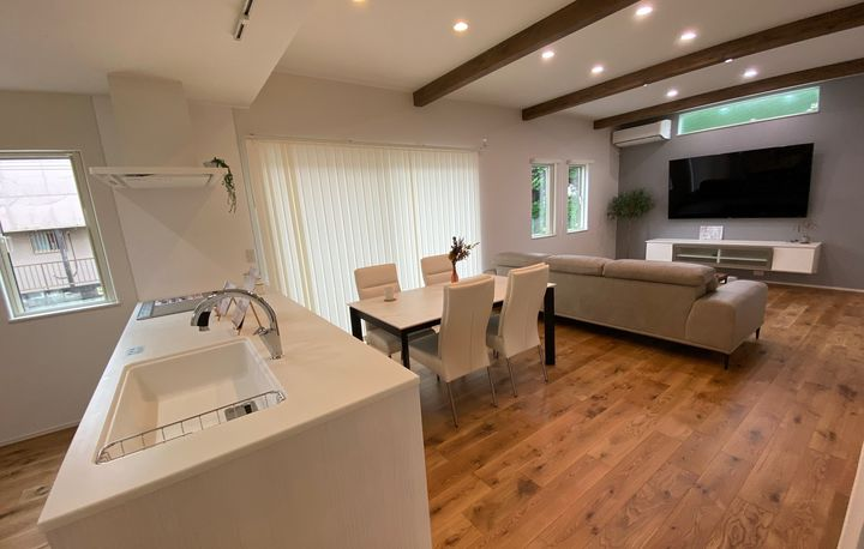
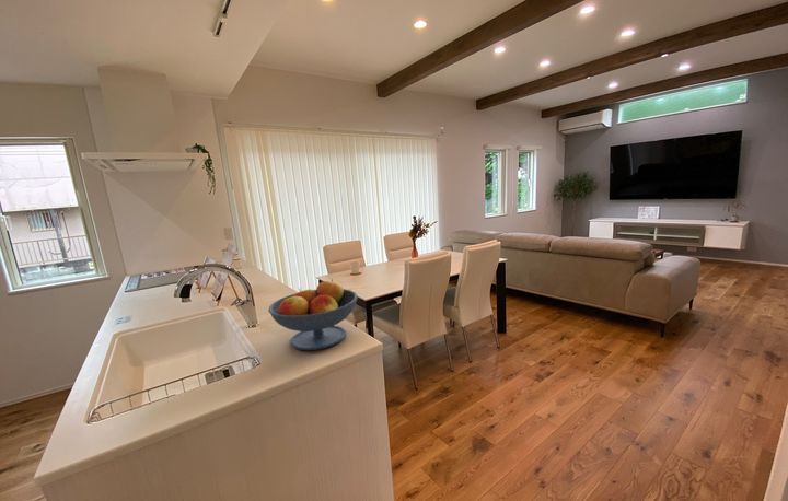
+ fruit bowl (315, 313)
